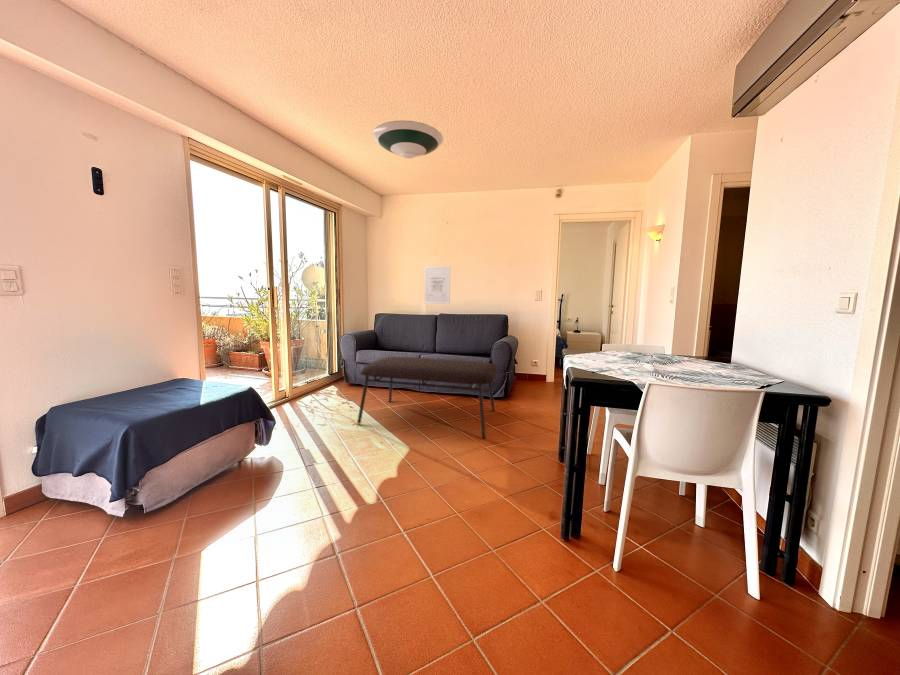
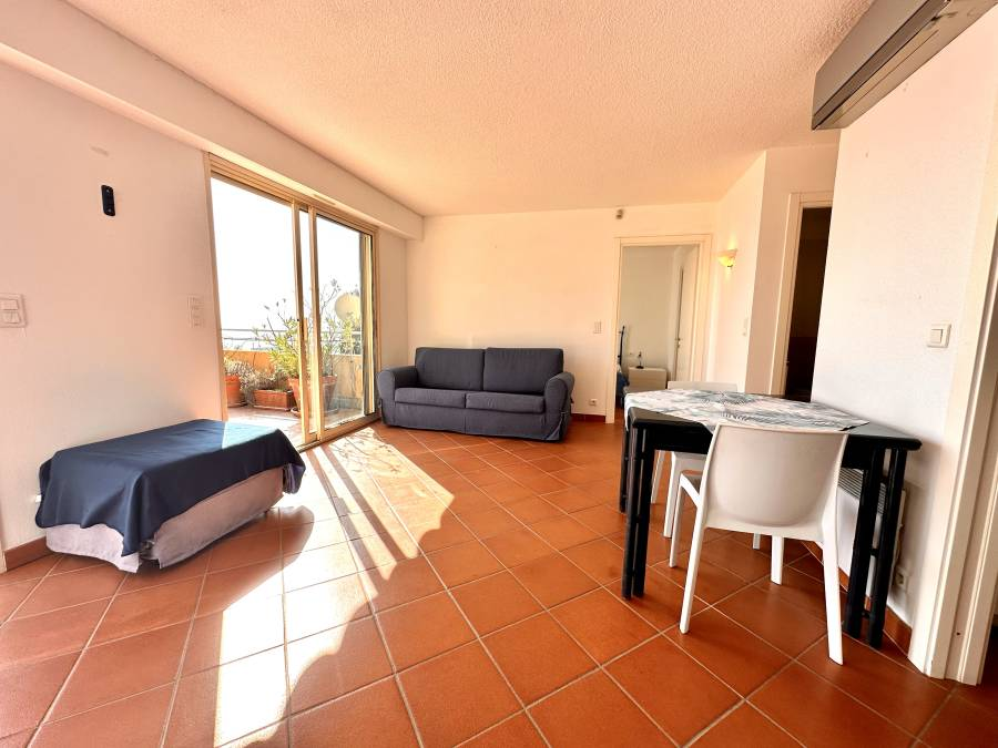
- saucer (408, 147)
- wall art (437, 285)
- coffee table (430, 386)
